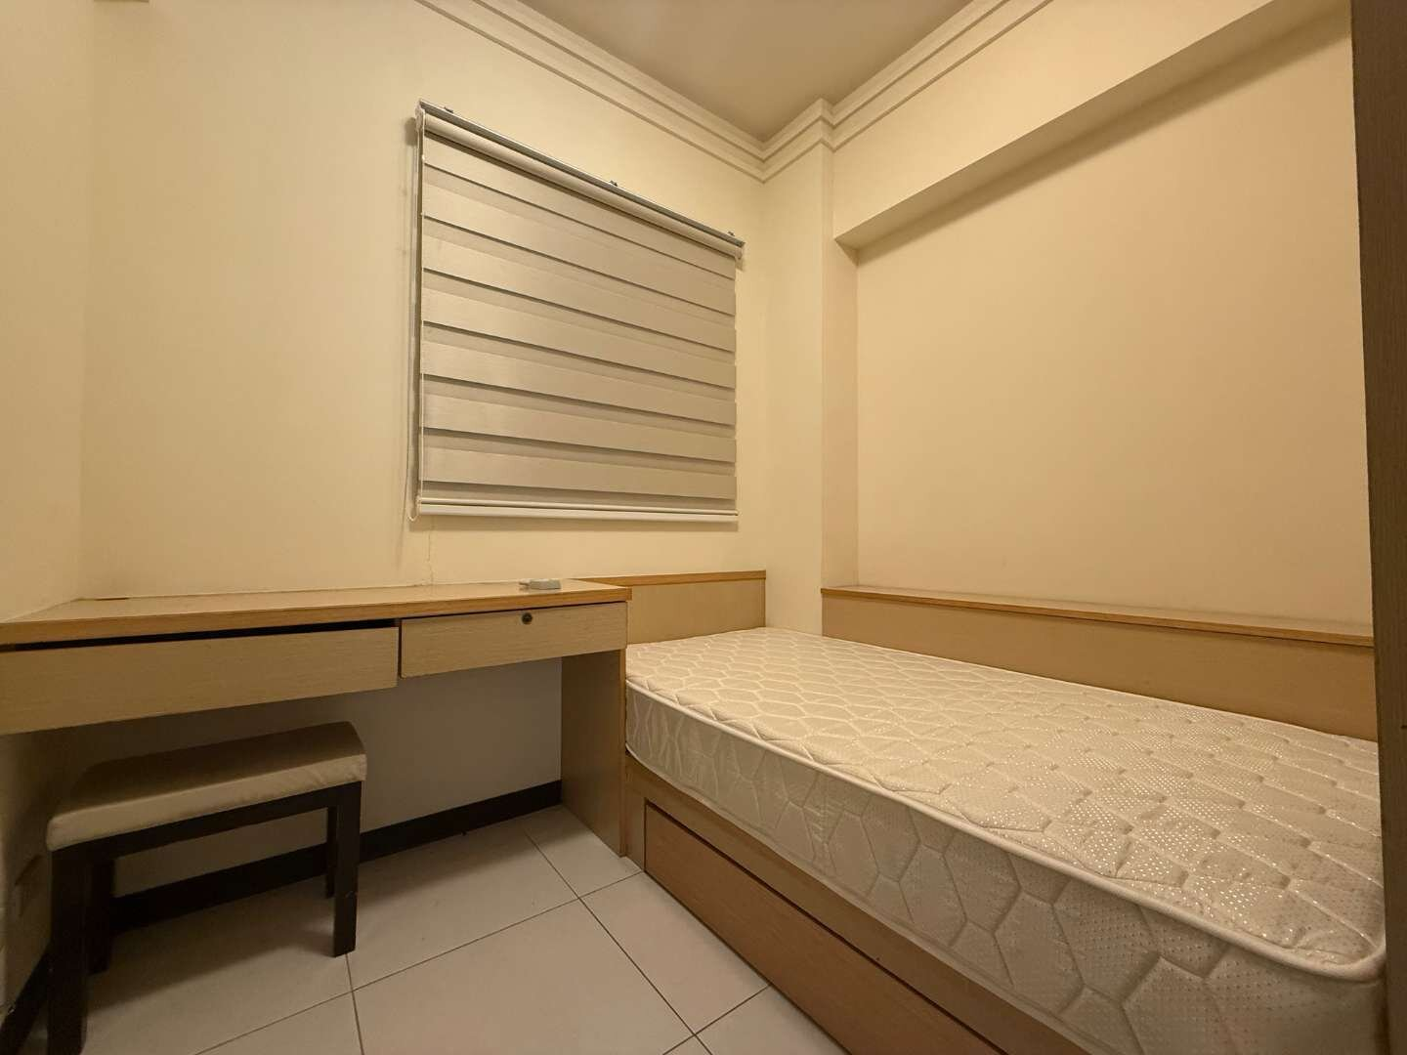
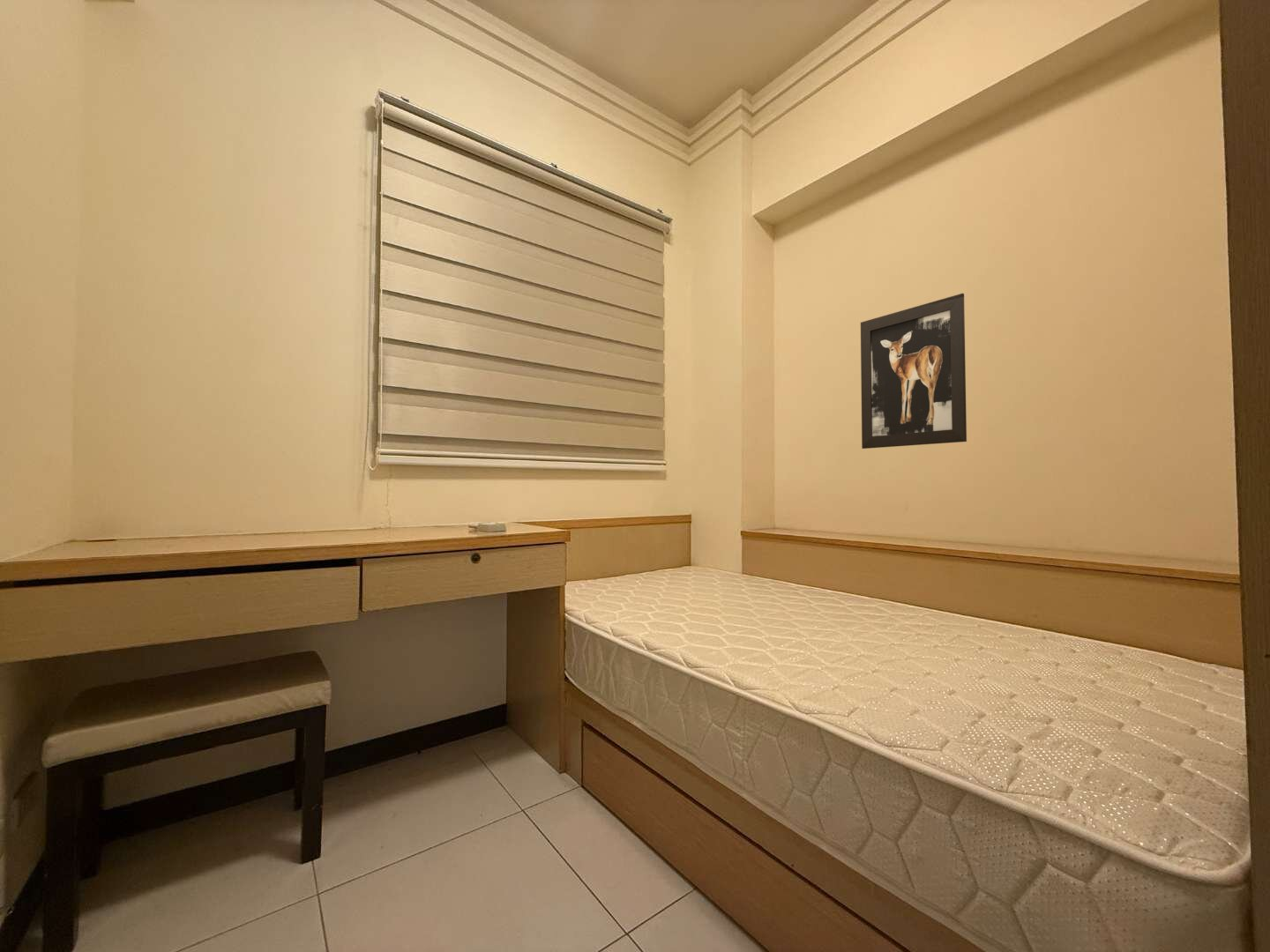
+ wall art (908, 376)
